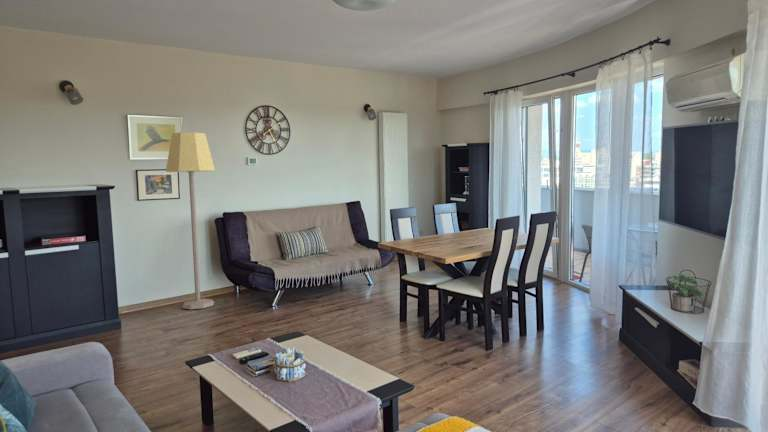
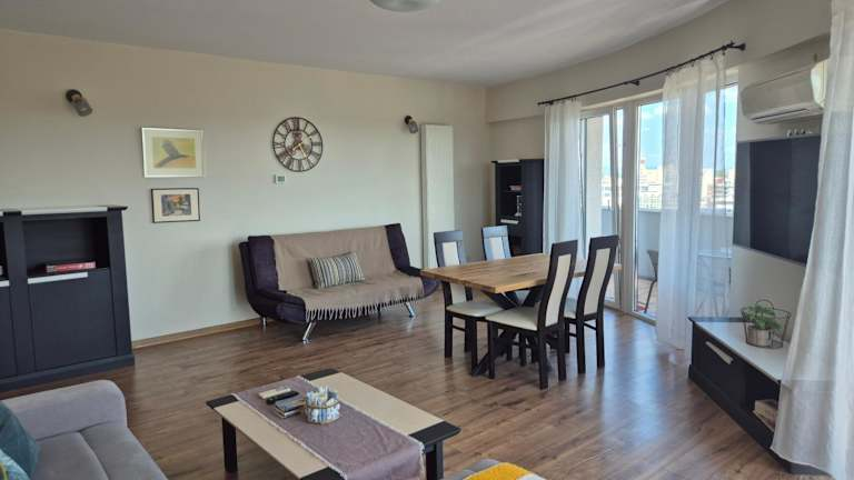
- lamp (193, 220)
